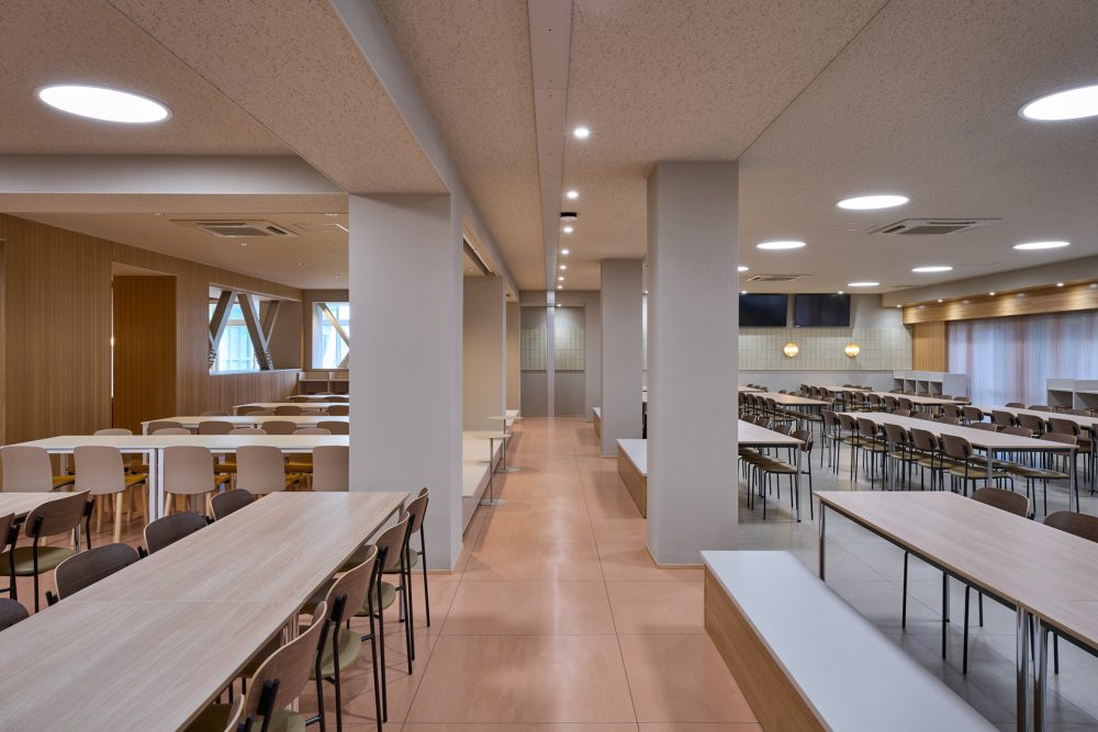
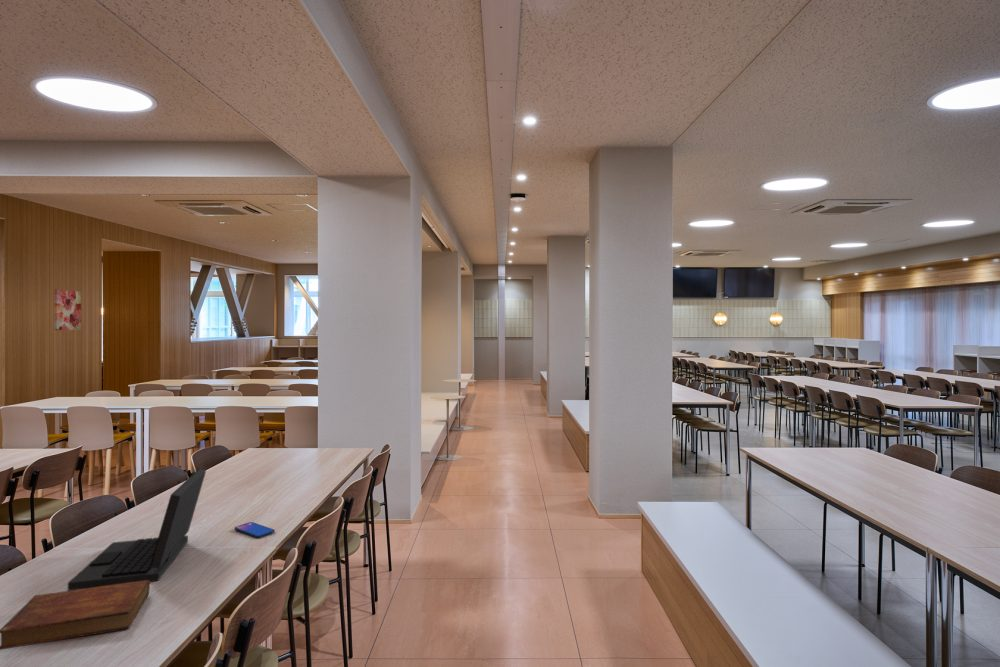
+ wall art (68, 310)
+ smartphone (254, 529)
+ bible (81, 610)
+ laptop (147, 538)
